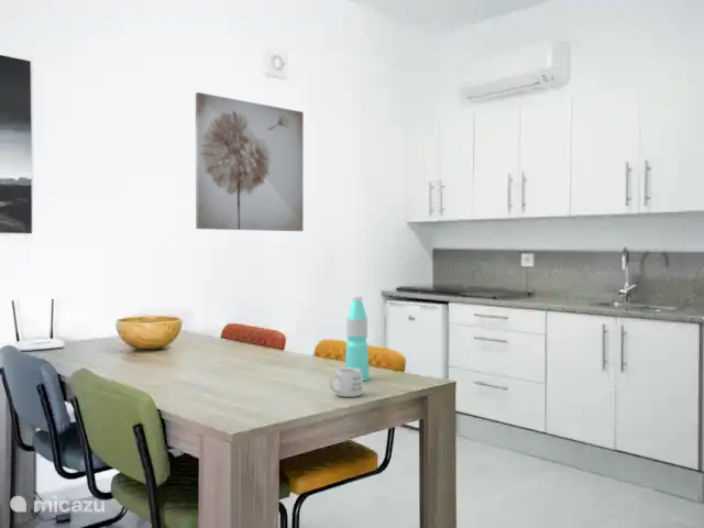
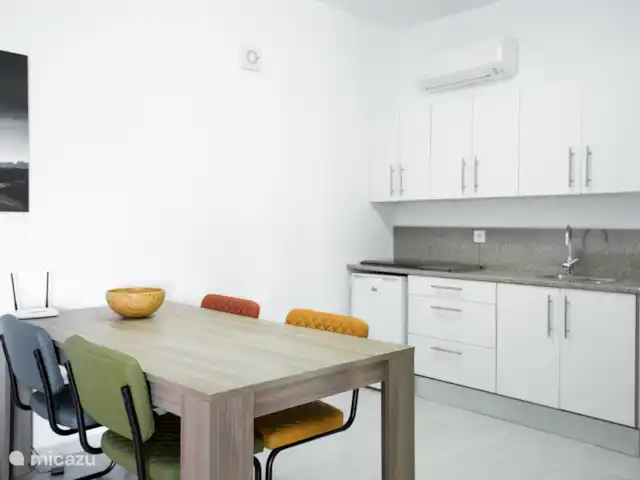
- mug (344, 383)
- wall art (252, 166)
- water bottle (356, 337)
